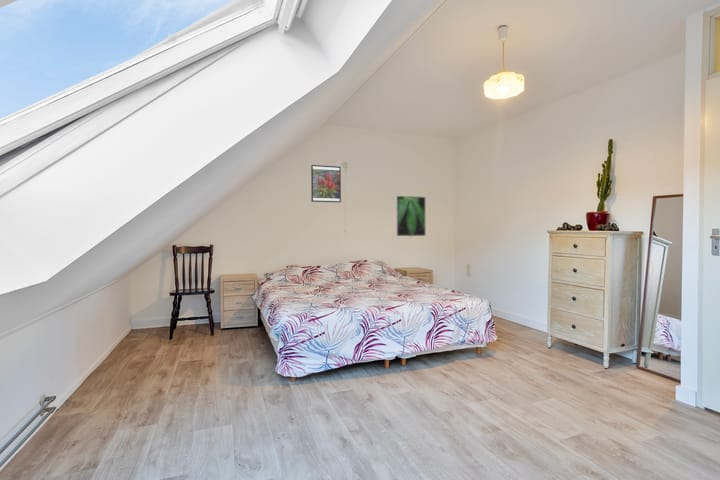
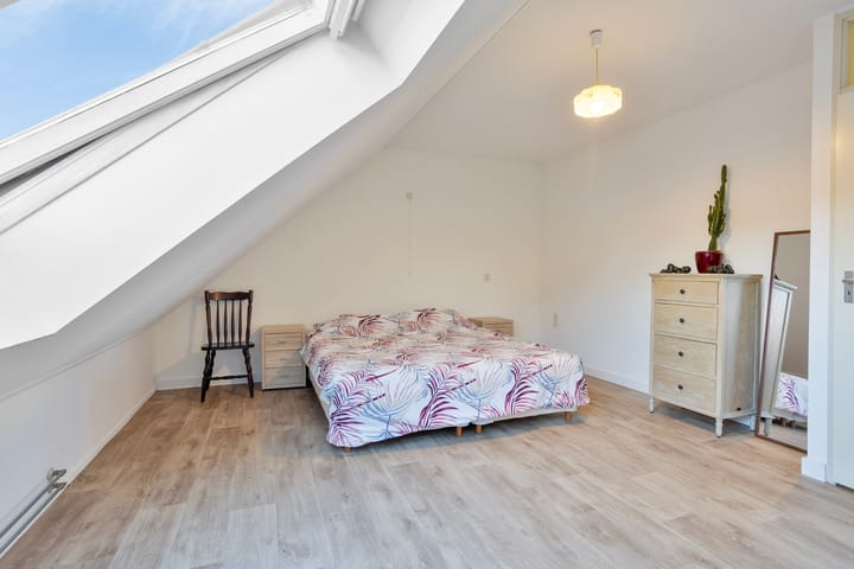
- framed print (326, 183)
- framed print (410, 216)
